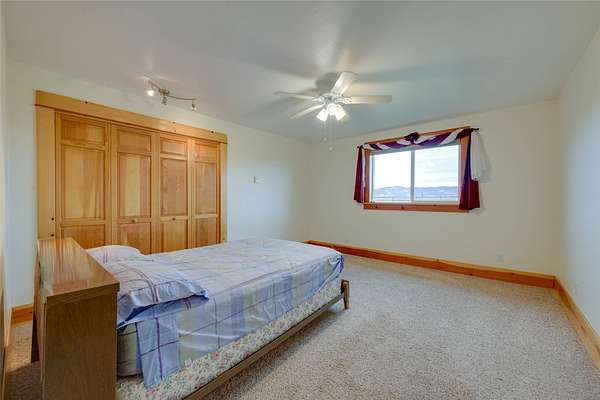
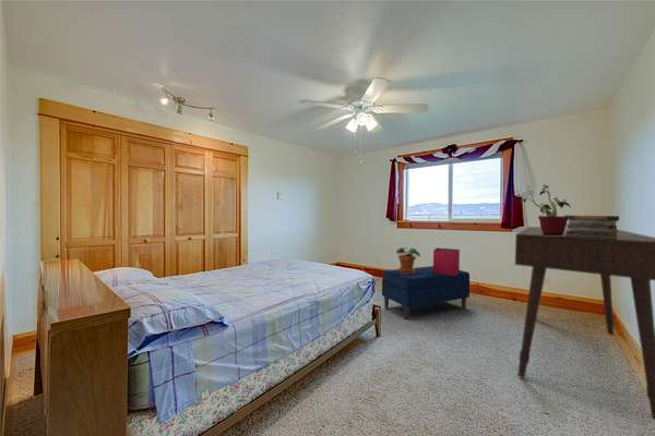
+ potted plant (540, 209)
+ storage bin (446, 261)
+ desk (579, 271)
+ book stack (588, 225)
+ bench (425, 289)
+ potted plant (407, 261)
